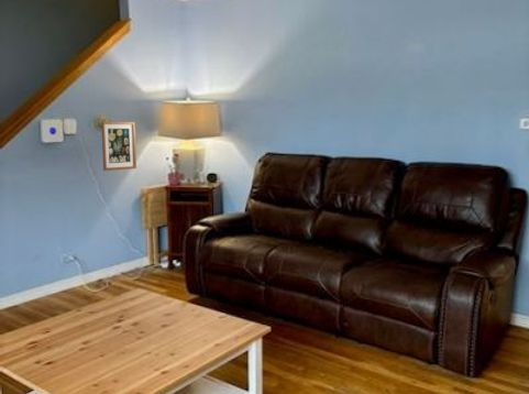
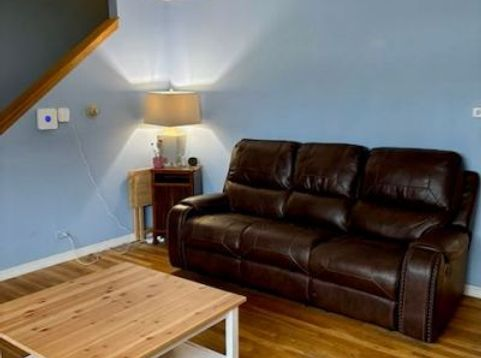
- wall art (119, 145)
